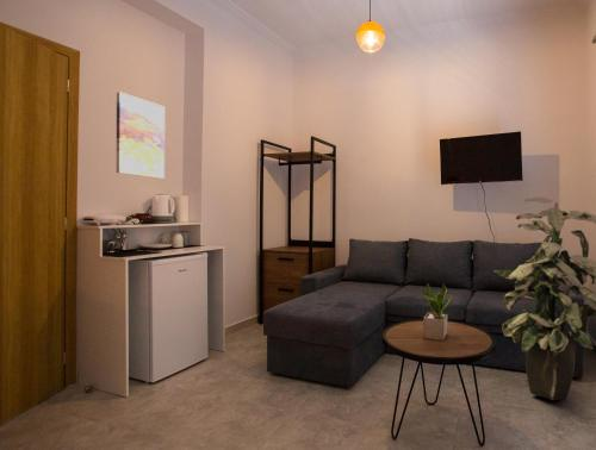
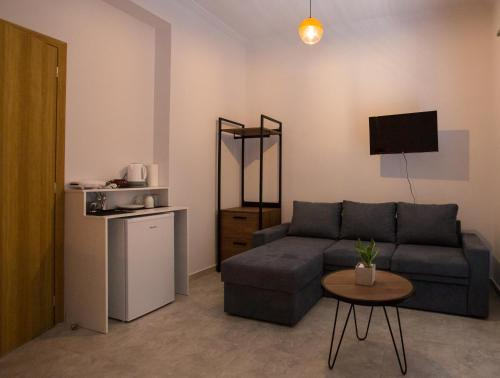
- wall art (141, 137)
- indoor plant (546, 295)
